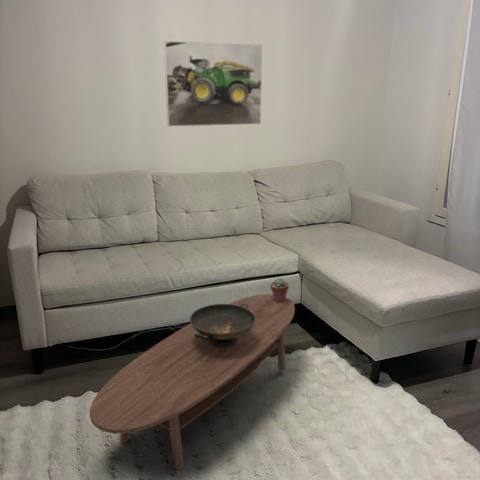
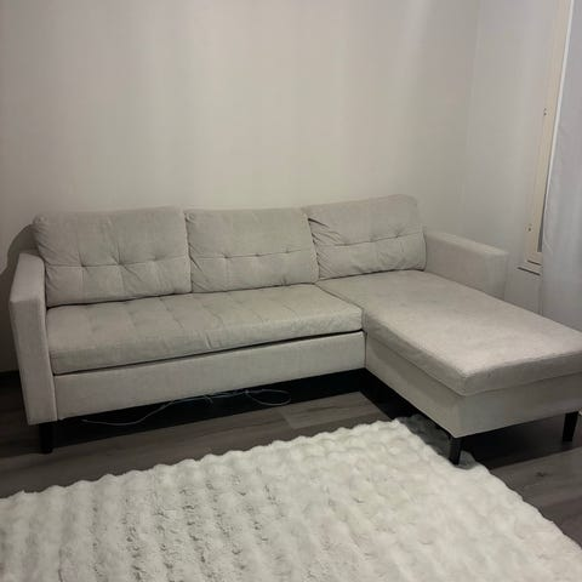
- potted succulent (279, 288)
- coffee table (212, 374)
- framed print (215, 85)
- decorative bowl (222, 328)
